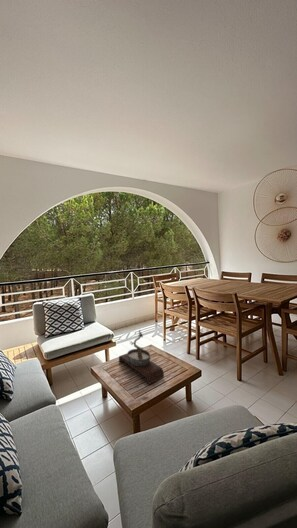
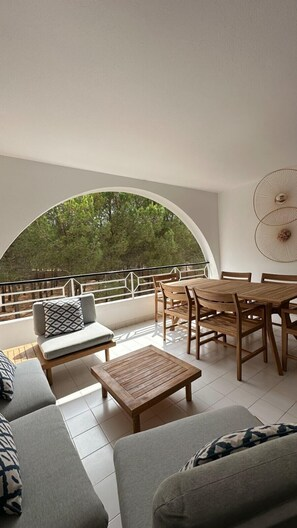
- bonsai tree (138, 350)
